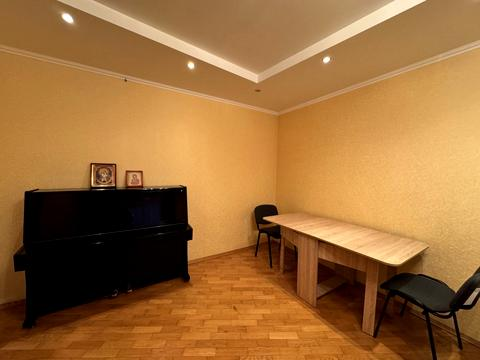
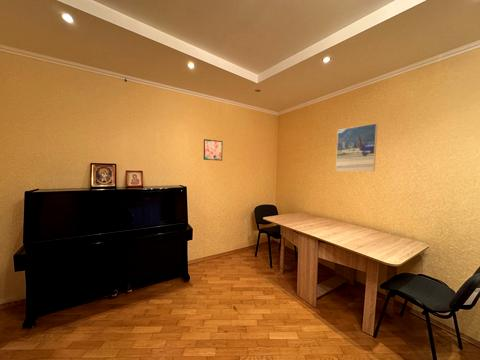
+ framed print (354, 149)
+ wall art (213, 150)
